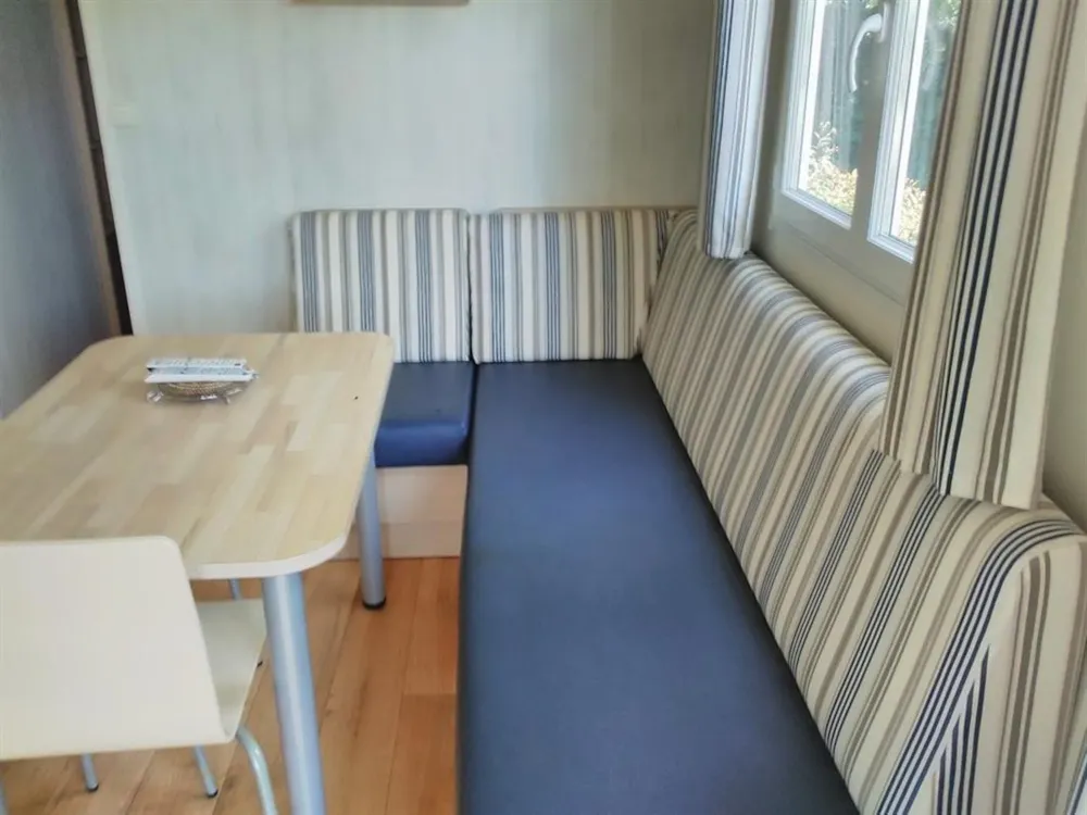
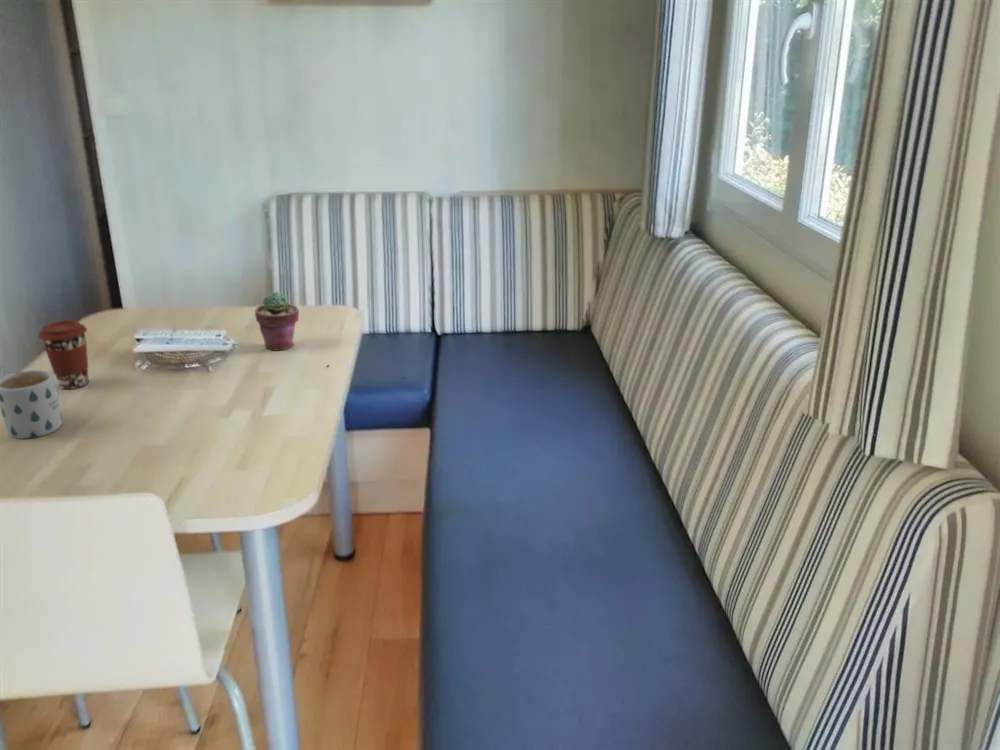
+ potted succulent (277, 319)
+ coffee cup (67, 355)
+ mug (31, 400)
